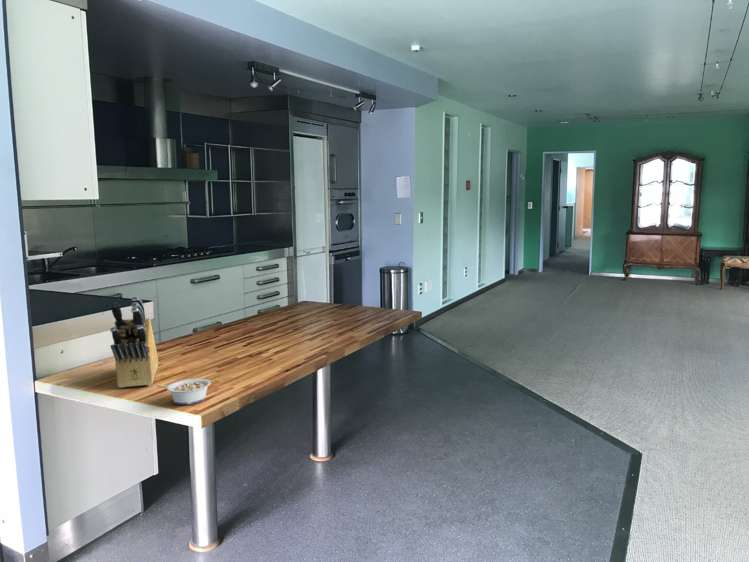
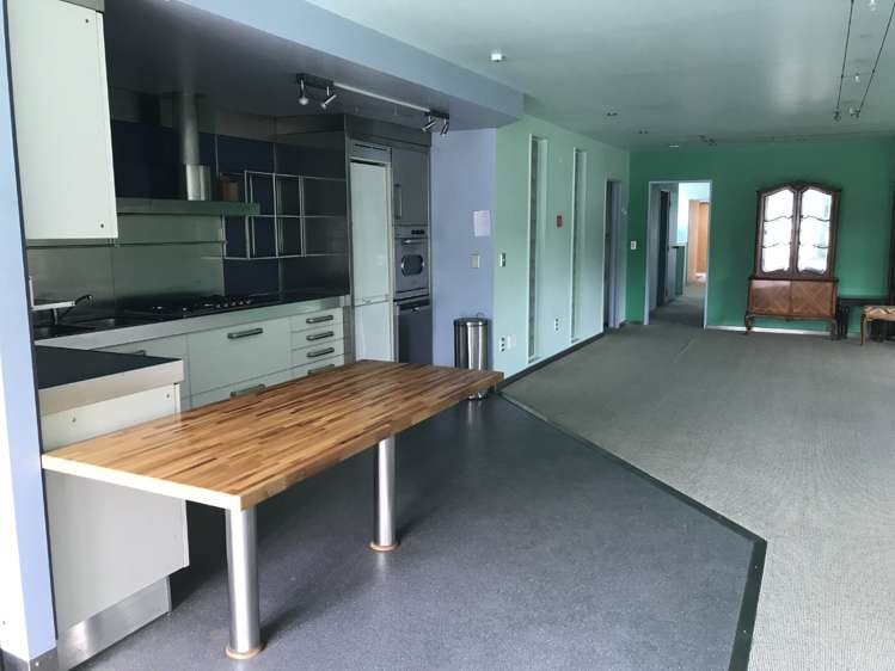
- legume (187, 391)
- knife block (134, 336)
